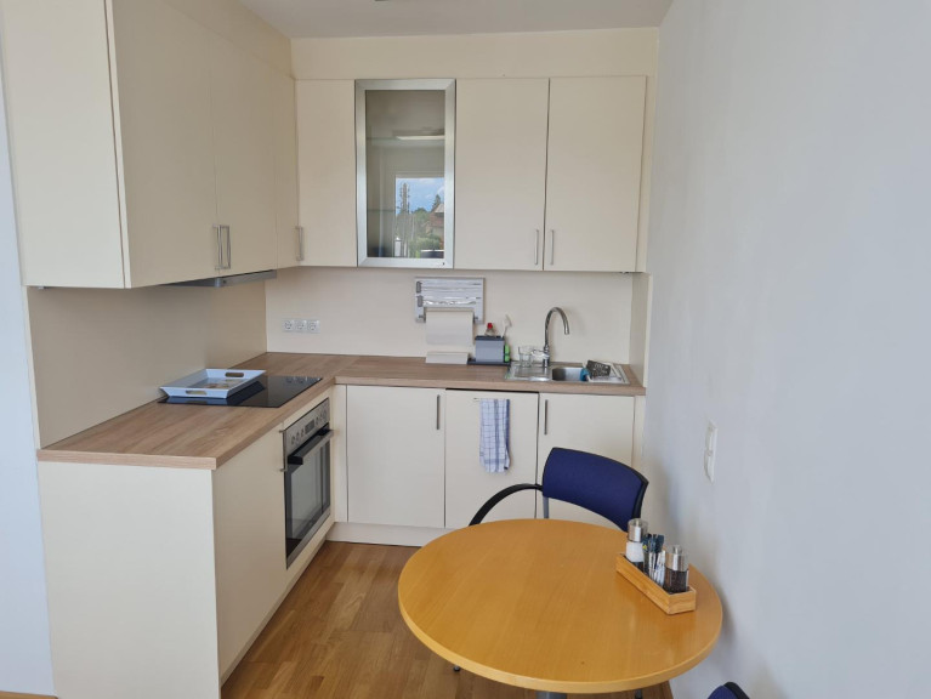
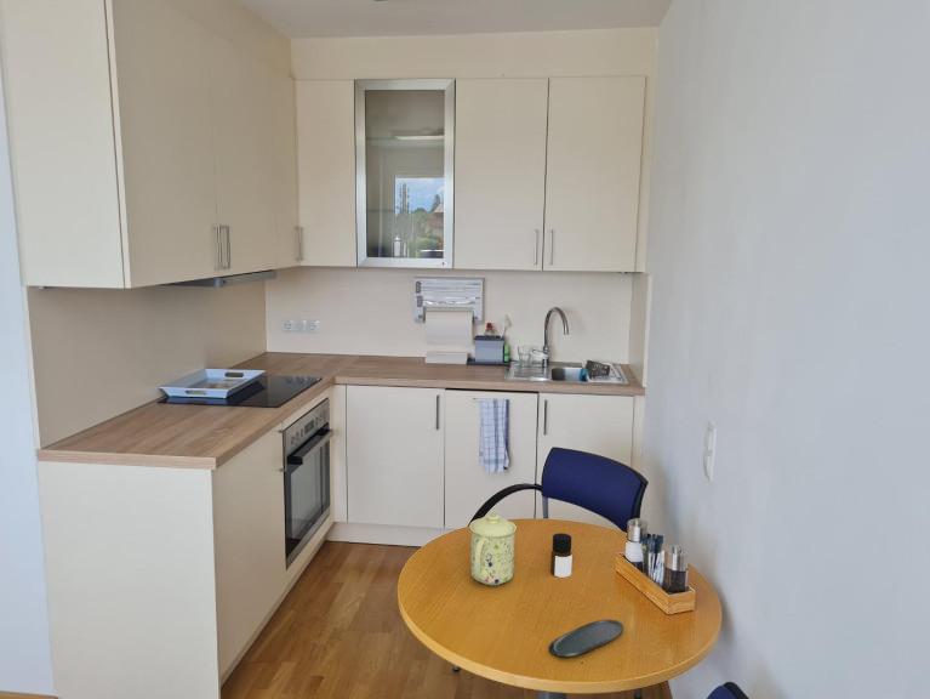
+ bottle (561, 555)
+ mug (491, 549)
+ oval tray (587, 636)
